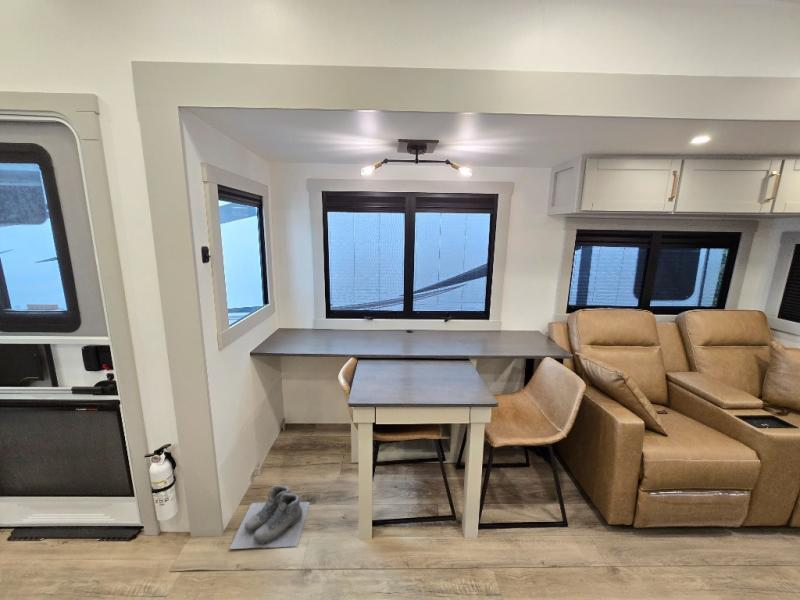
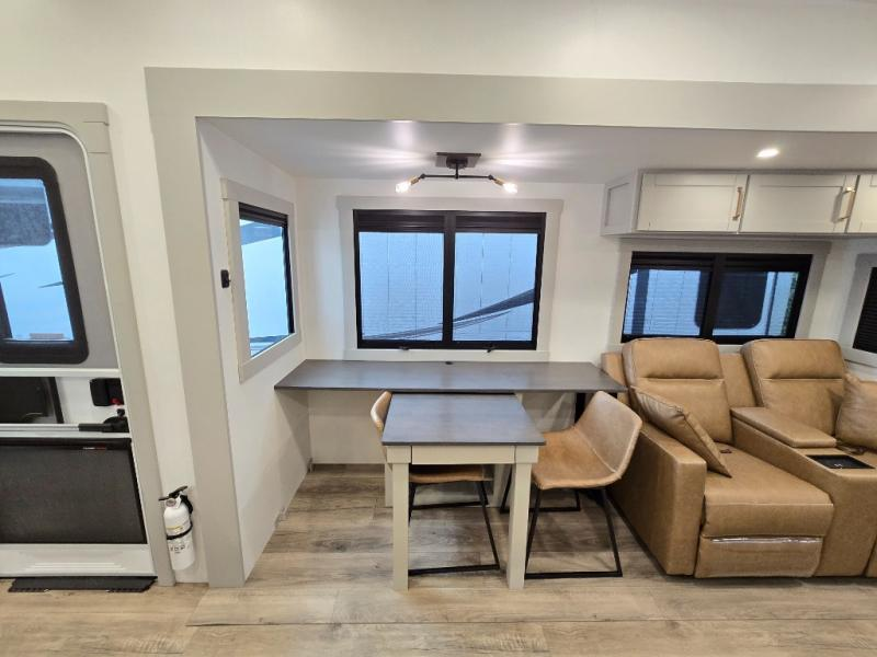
- boots (272, 509)
